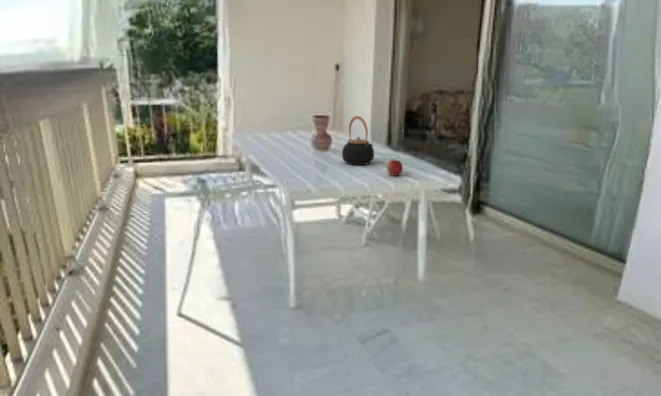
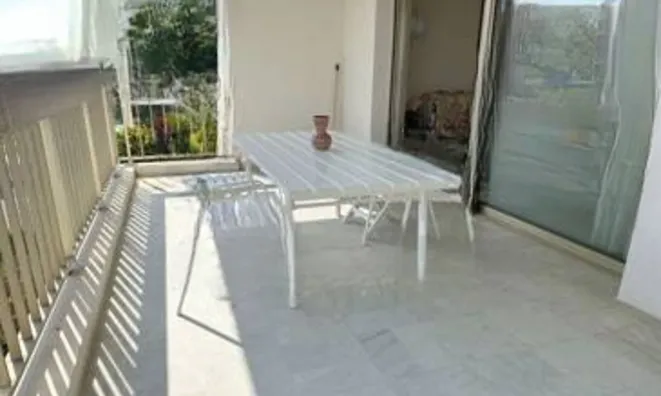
- fruit (394, 167)
- teapot (360, 140)
